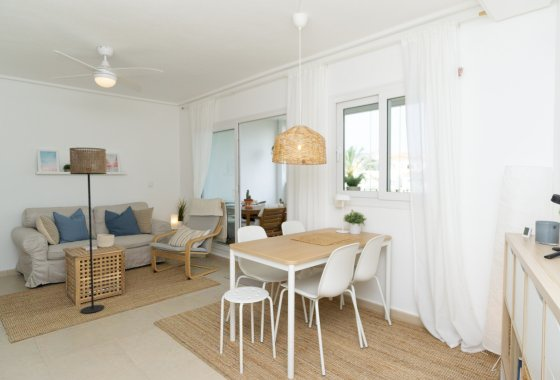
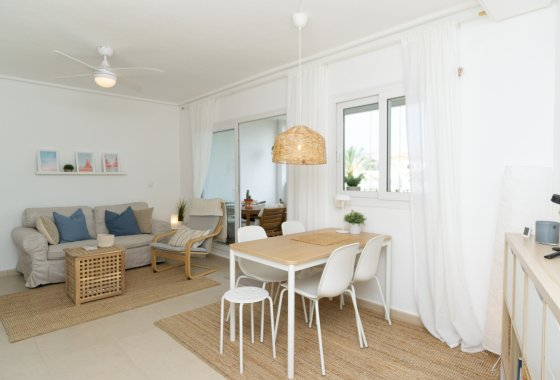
- floor lamp (90, 229)
